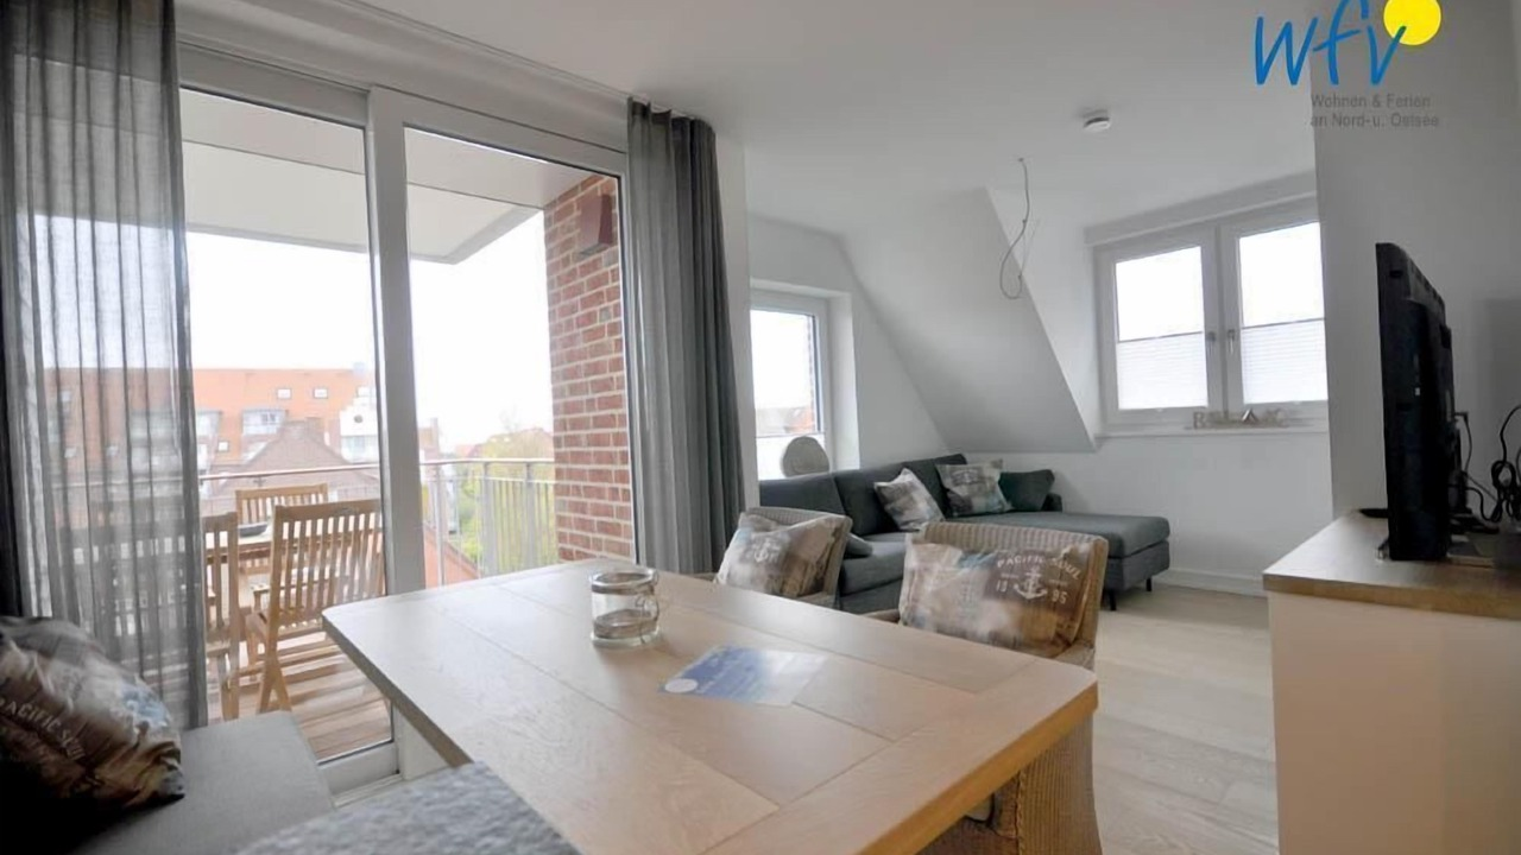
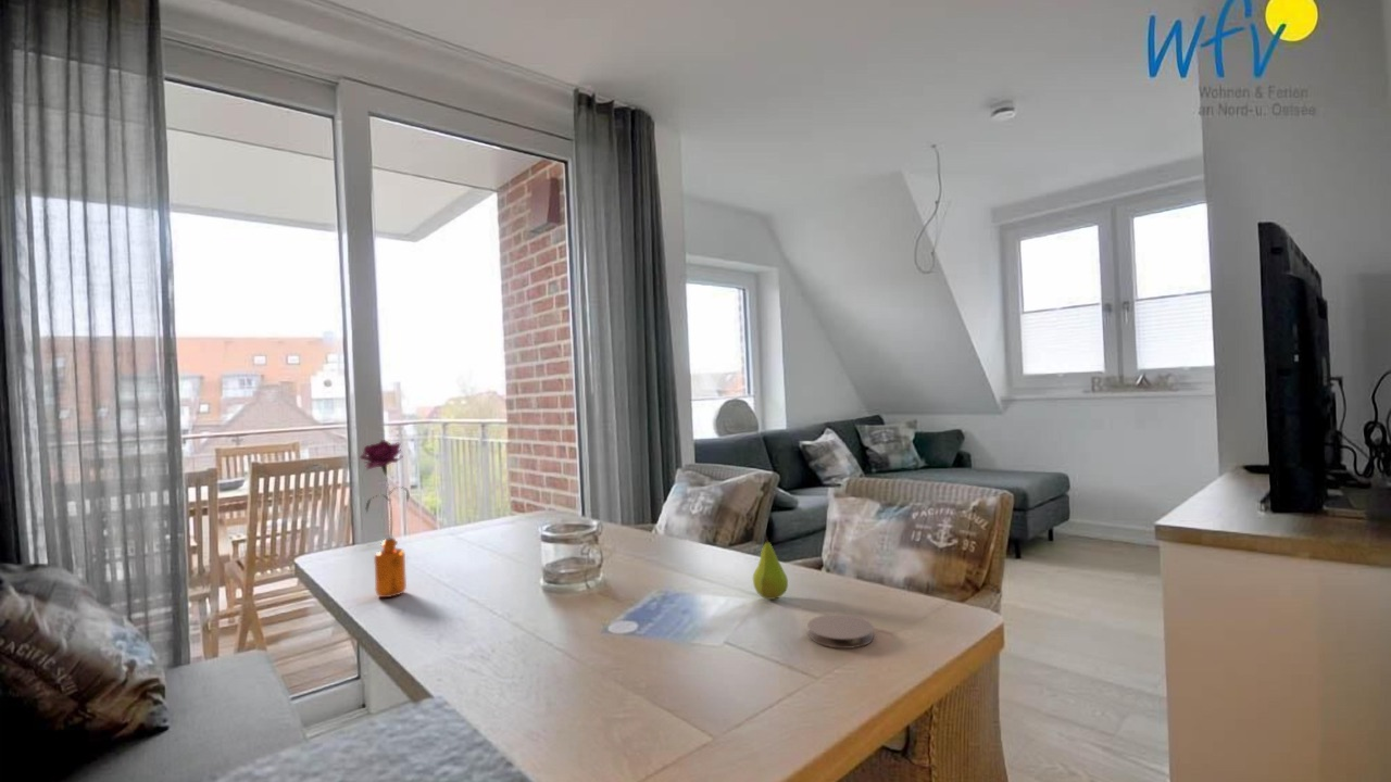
+ flower (390, 516)
+ coaster (840, 630)
+ fruit (769, 565)
